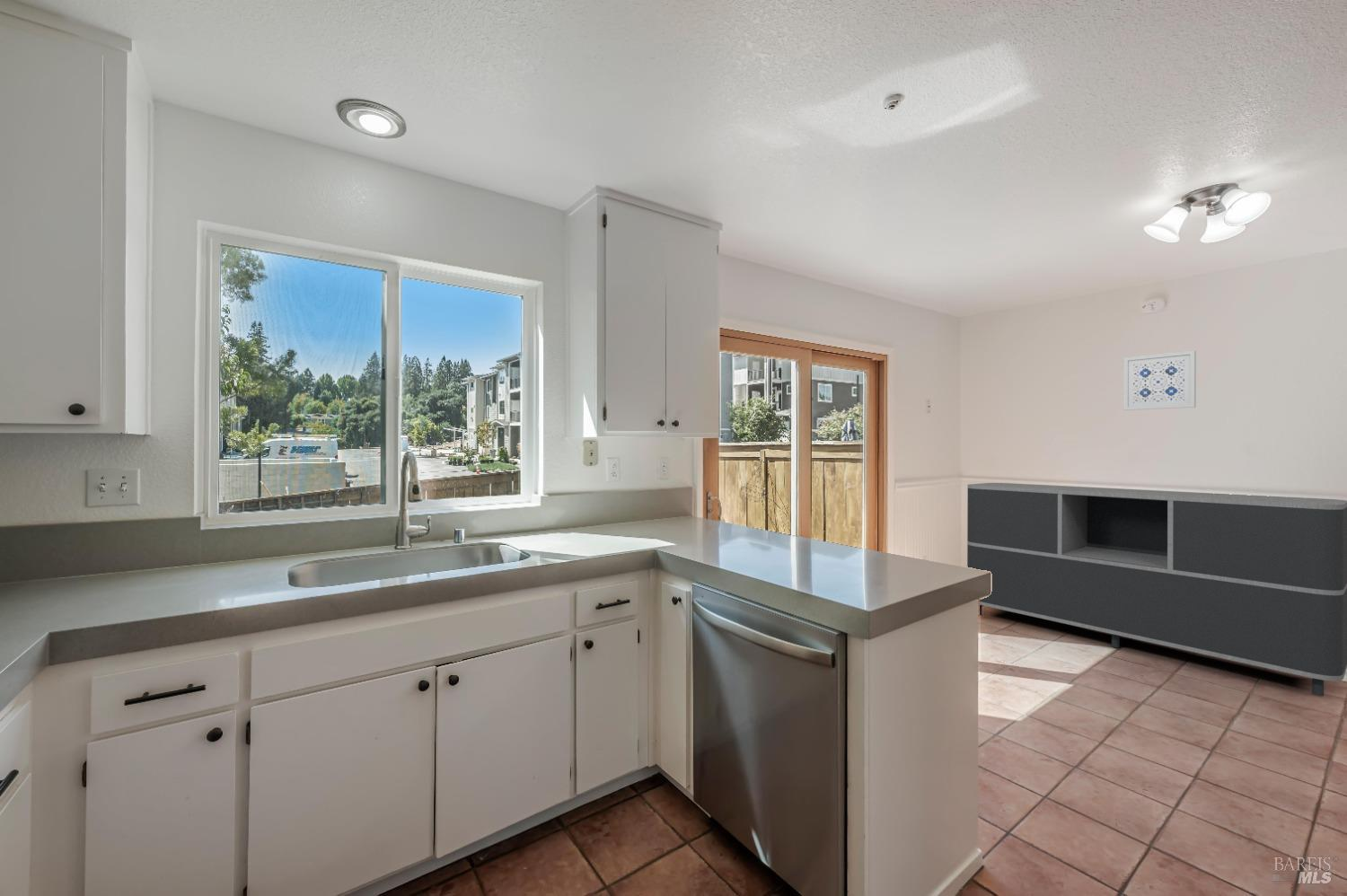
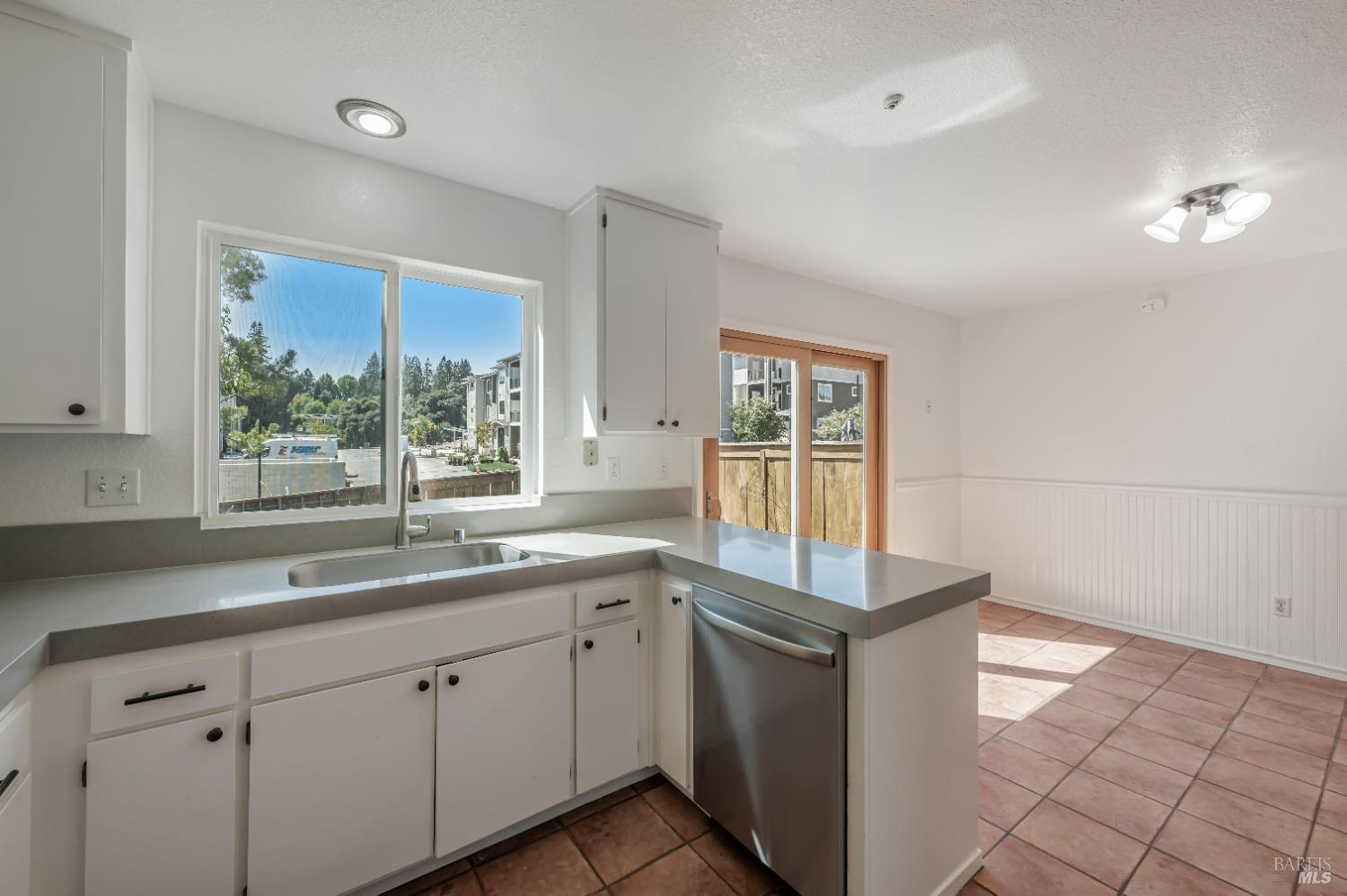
- sideboard (1124, 566)
- wall art (1158, 382)
